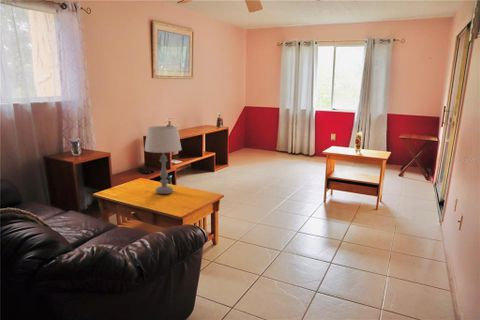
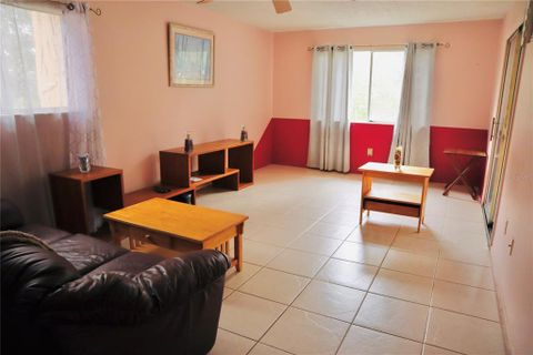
- table lamp (163, 160)
